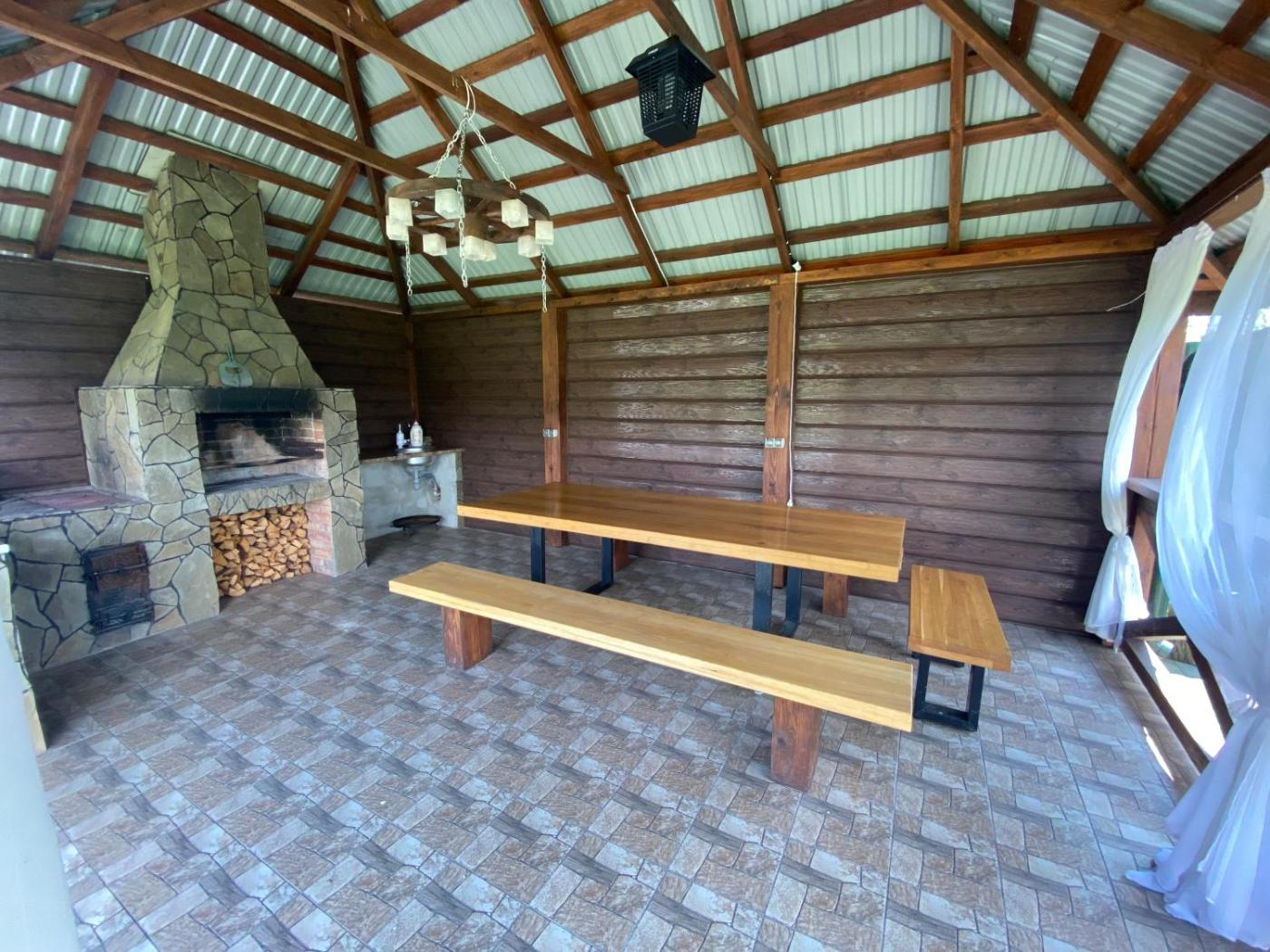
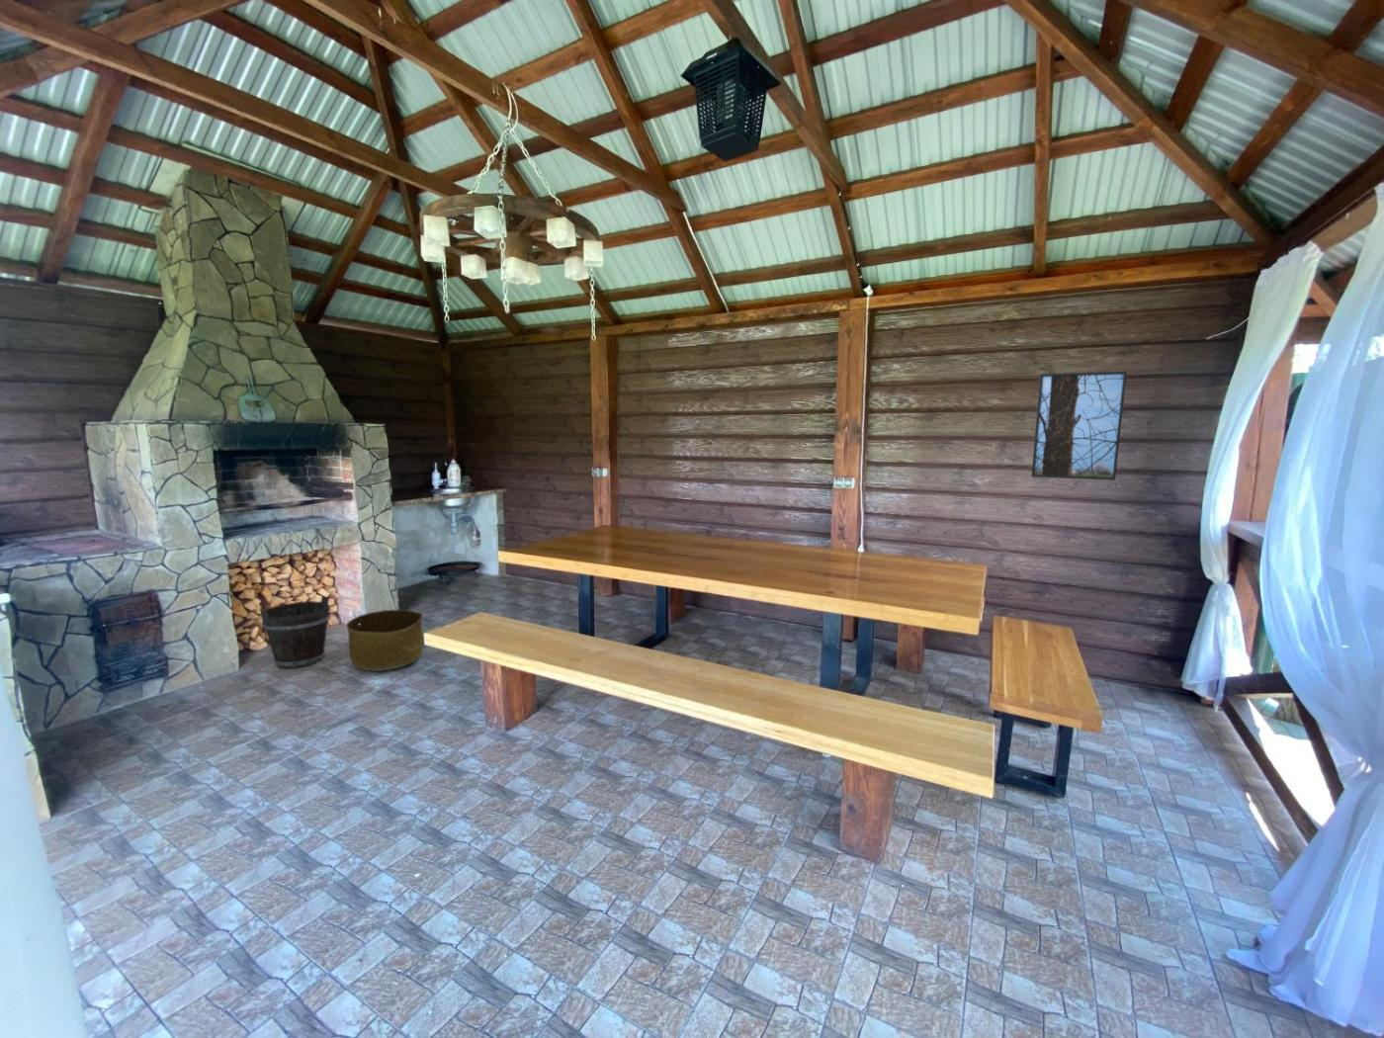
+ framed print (1077, 426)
+ basket (386, 640)
+ bucket (298, 631)
